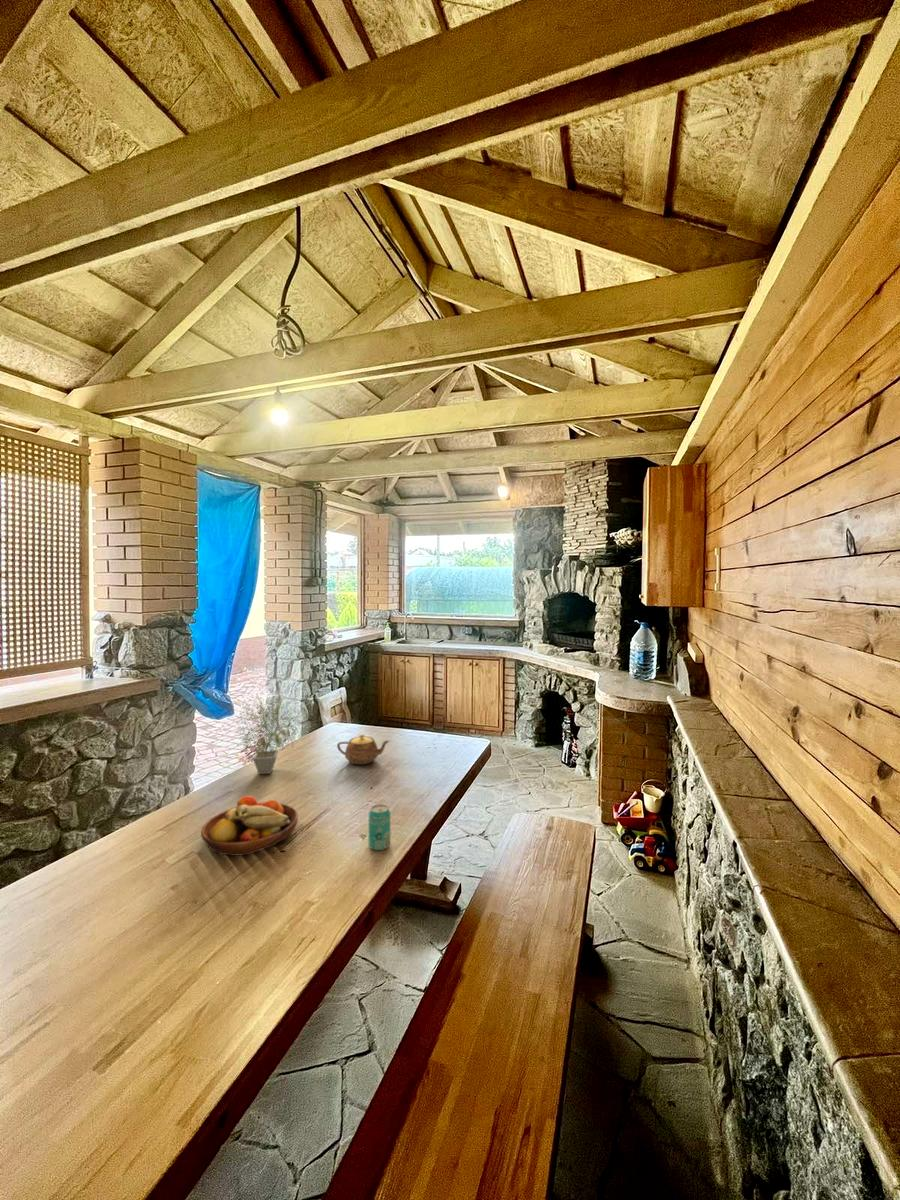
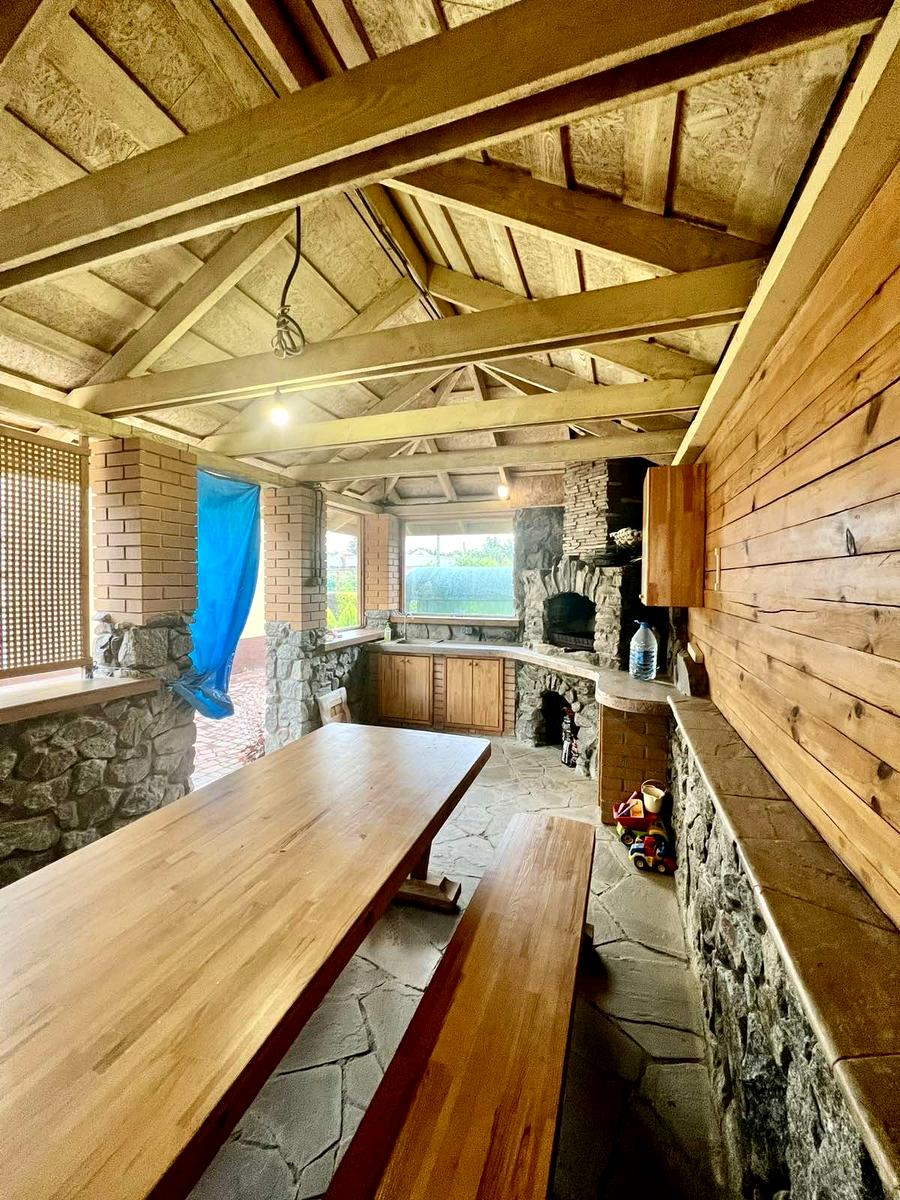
- teapot (363, 747)
- fruit bowl (252, 817)
- beverage can (379, 826)
- potted plant (270, 732)
